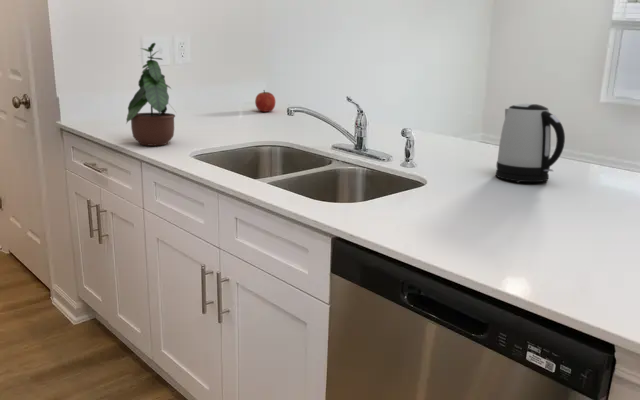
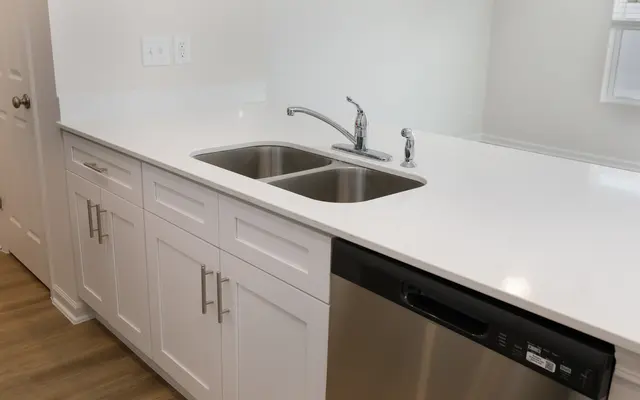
- potted plant (151, 94)
- kettle (531, 142)
- apple (265, 100)
